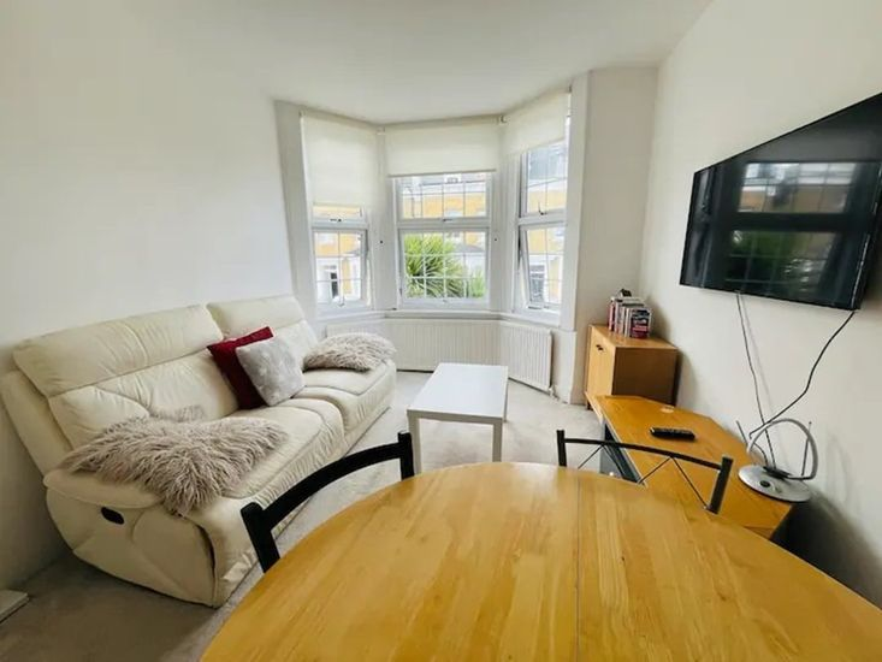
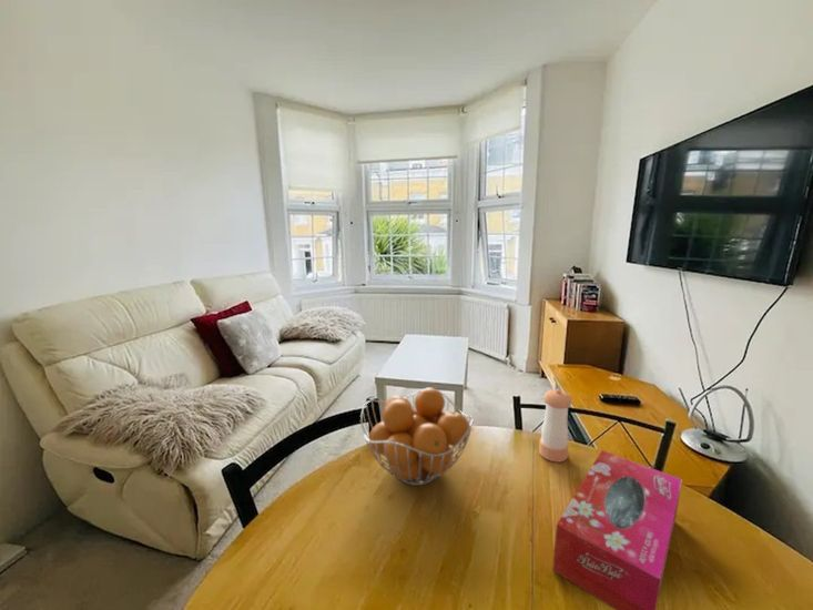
+ fruit basket (416, 434)
+ tissue box (621, 521)
+ pepper shaker (555, 421)
